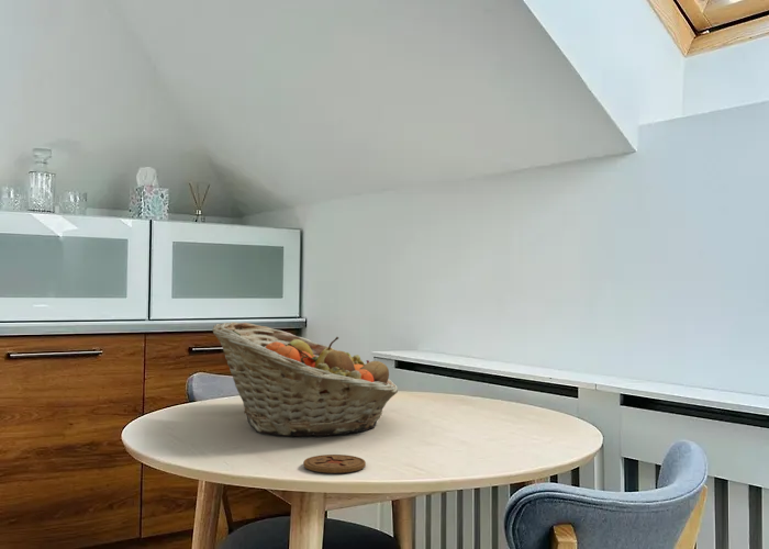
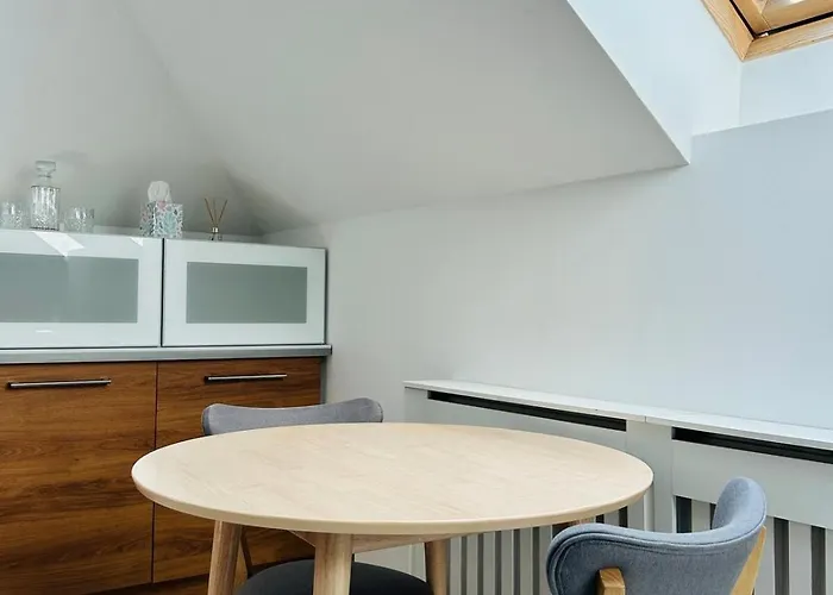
- coaster (334, 463)
- fruit basket (305, 372)
